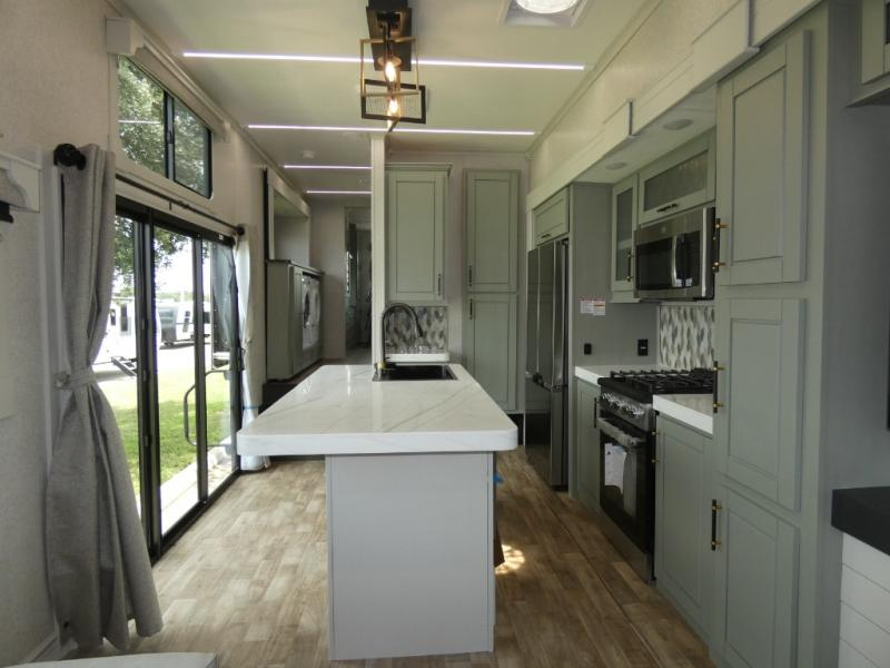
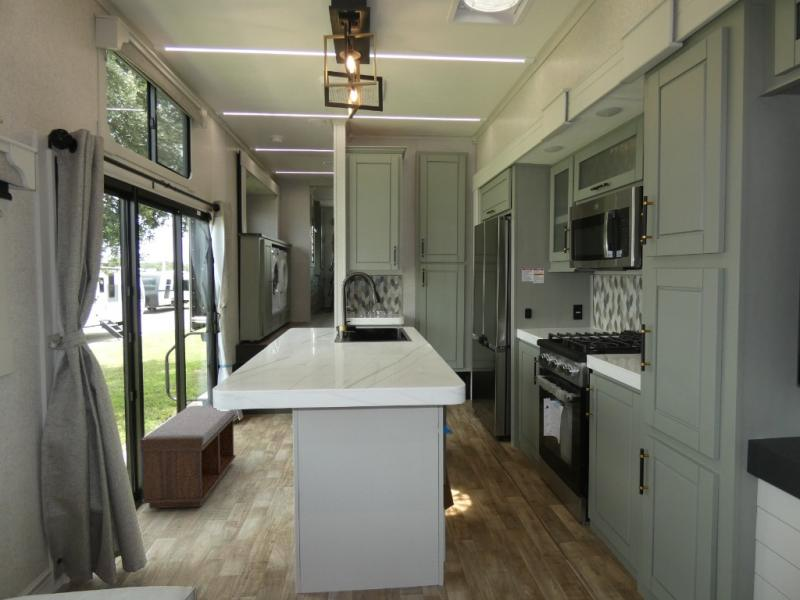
+ bench (194, 451)
